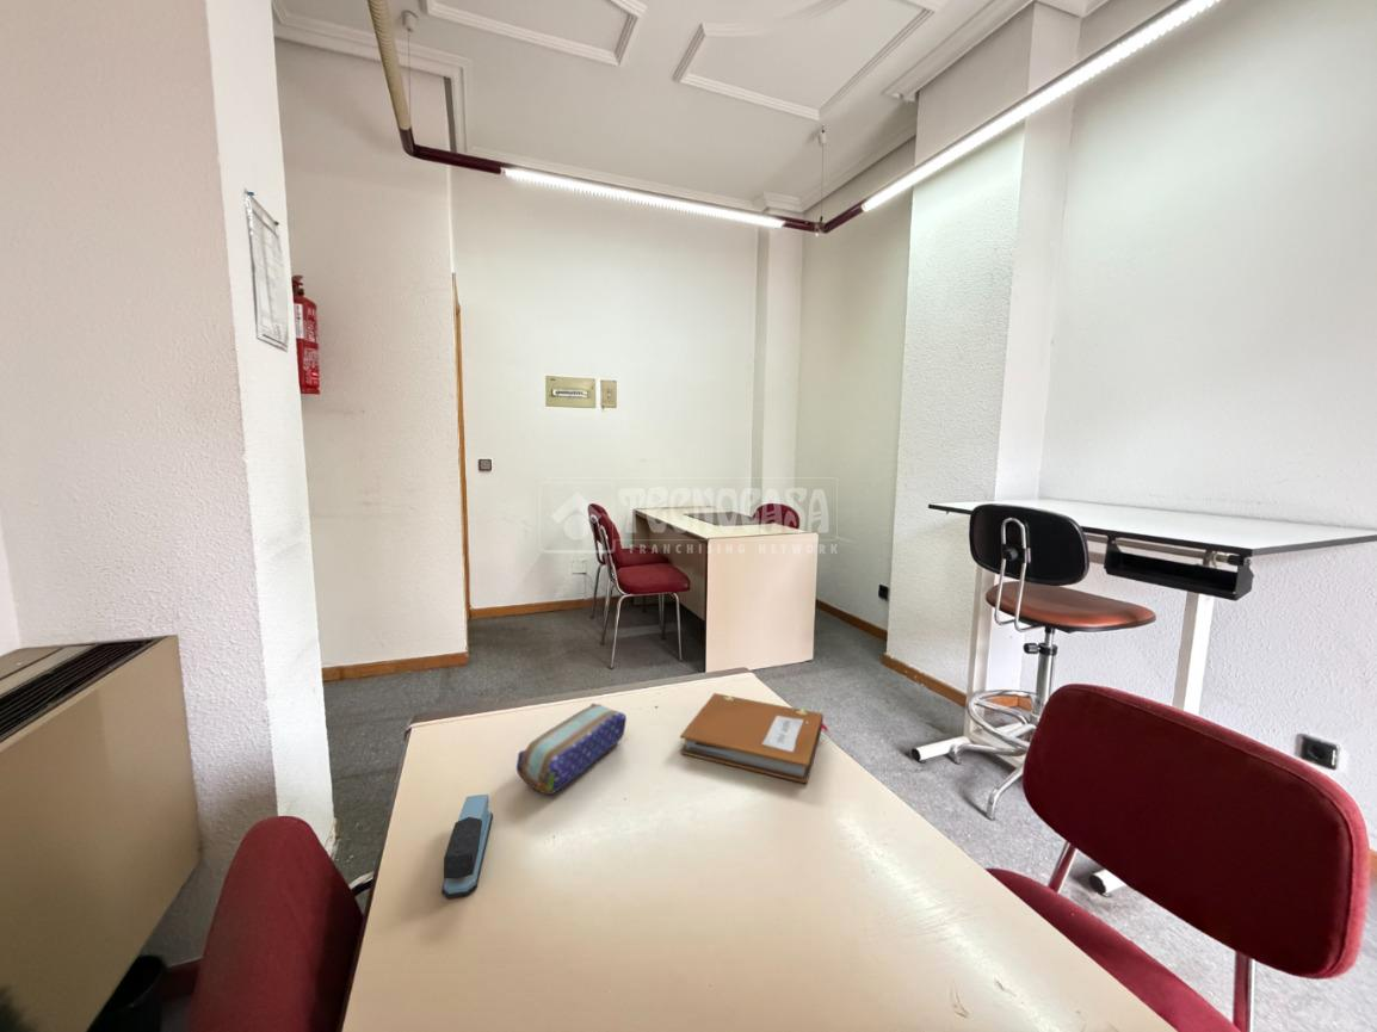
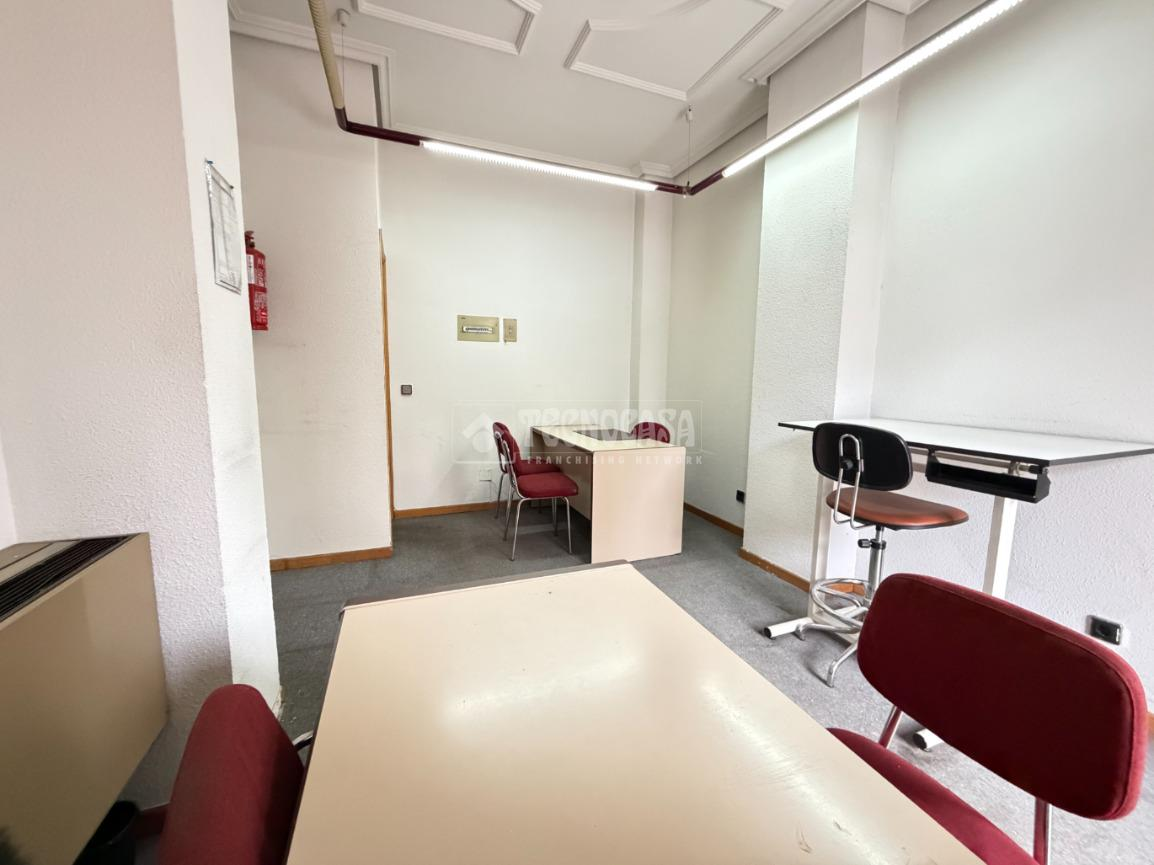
- pencil case (574, 743)
- stapler (468, 835)
- notebook (758, 731)
